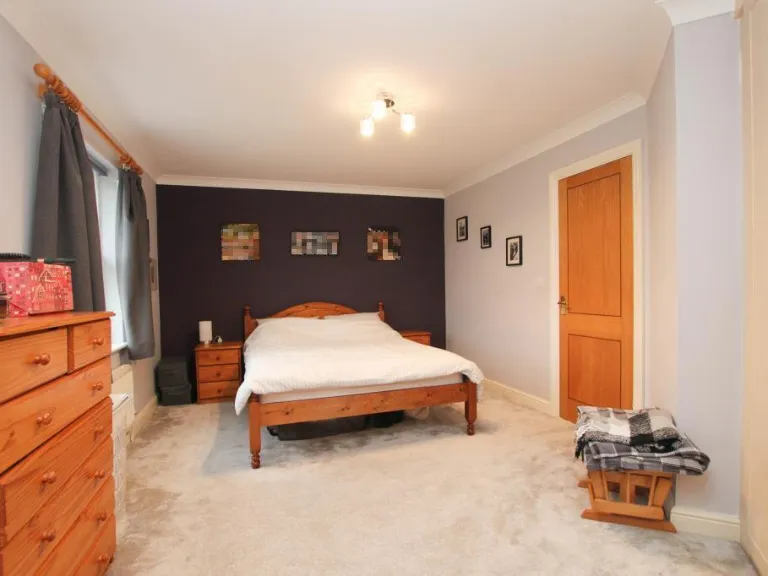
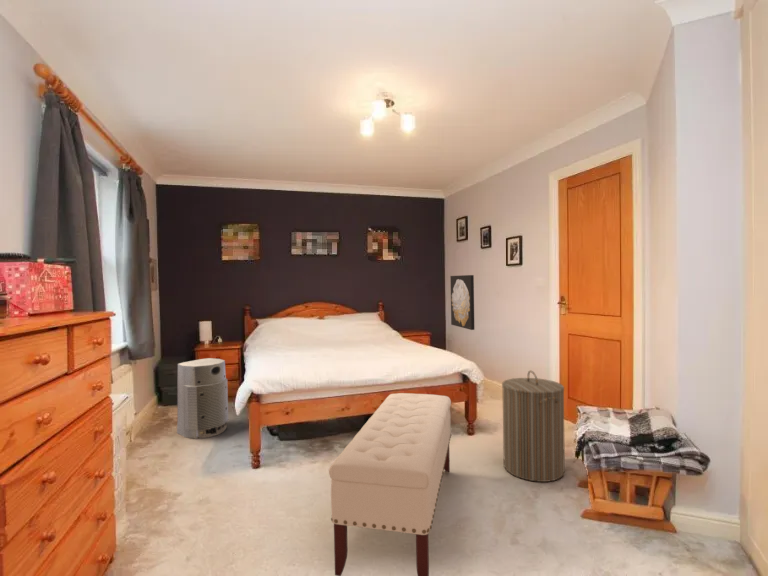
+ bench (403, 466)
+ wall art (461, 301)
+ laundry hamper (532, 419)
+ air purifier (203, 396)
